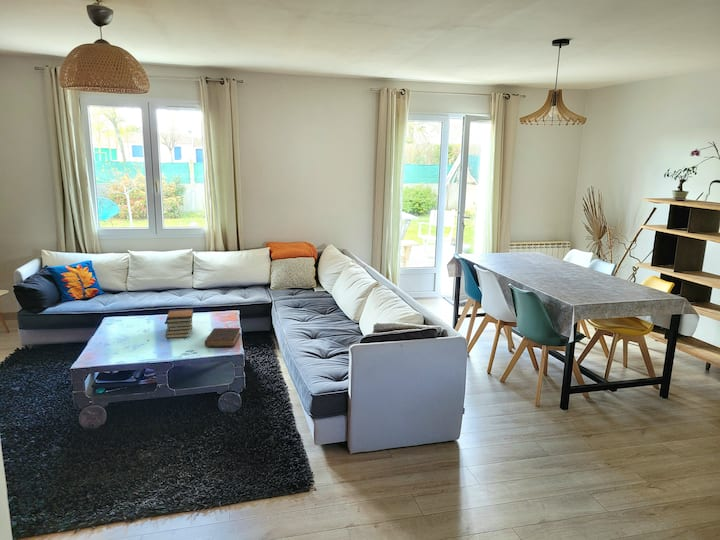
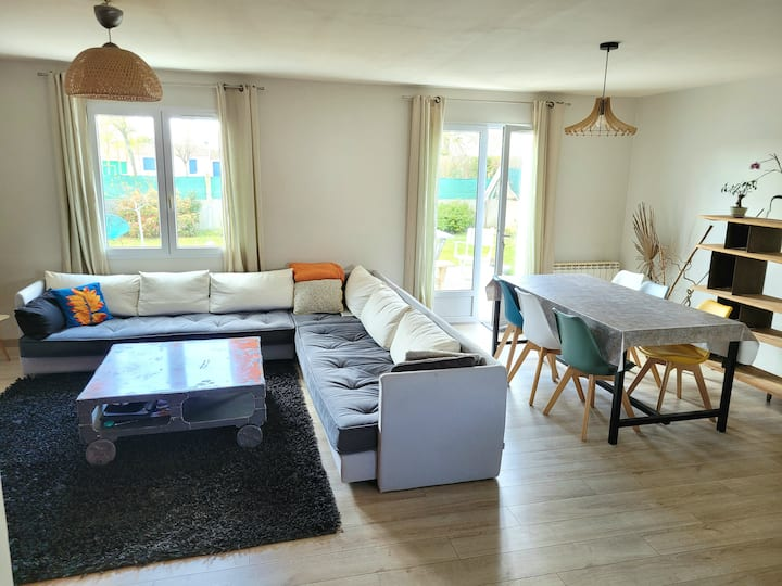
- book stack (179, 322)
- book (223, 337)
